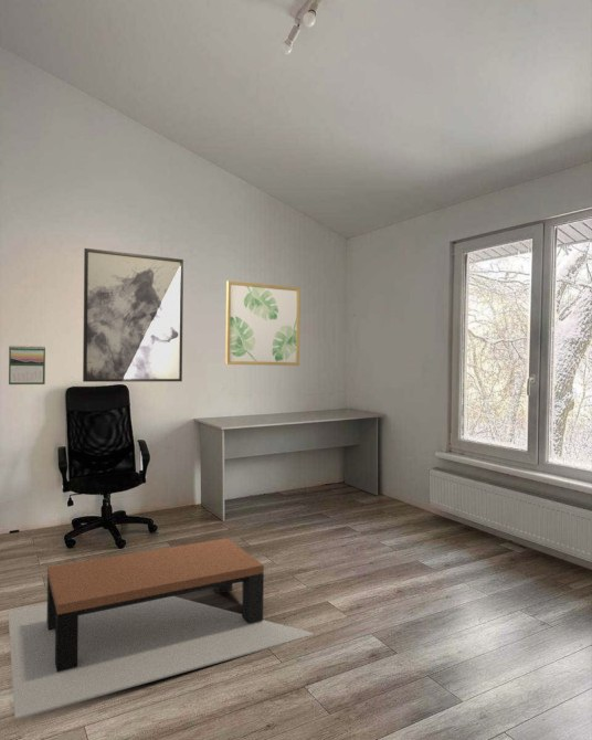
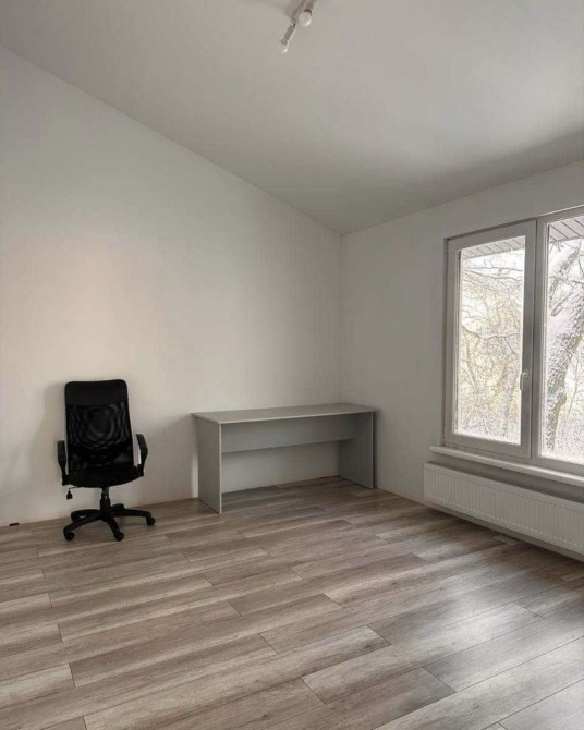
- calendar (27, 364)
- coffee table (155, 594)
- wall art (135, 318)
- wall art (264, 325)
